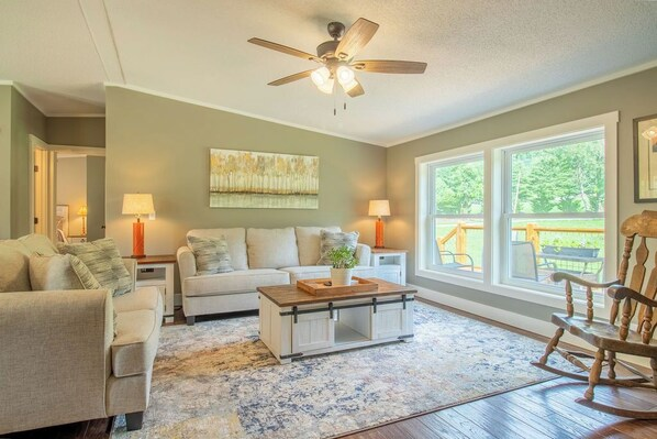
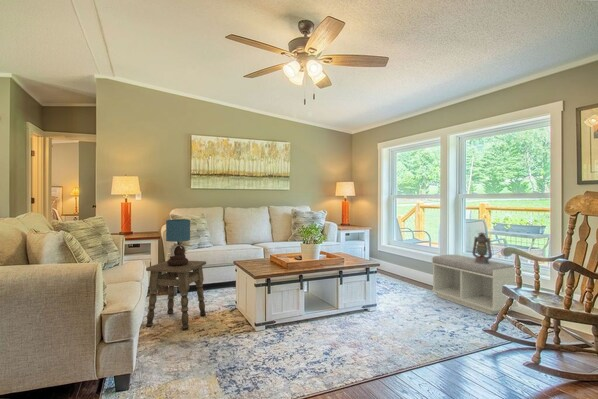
+ lantern (482, 247)
+ bench (471, 281)
+ table lamp (178, 242)
+ side table (179, 290)
